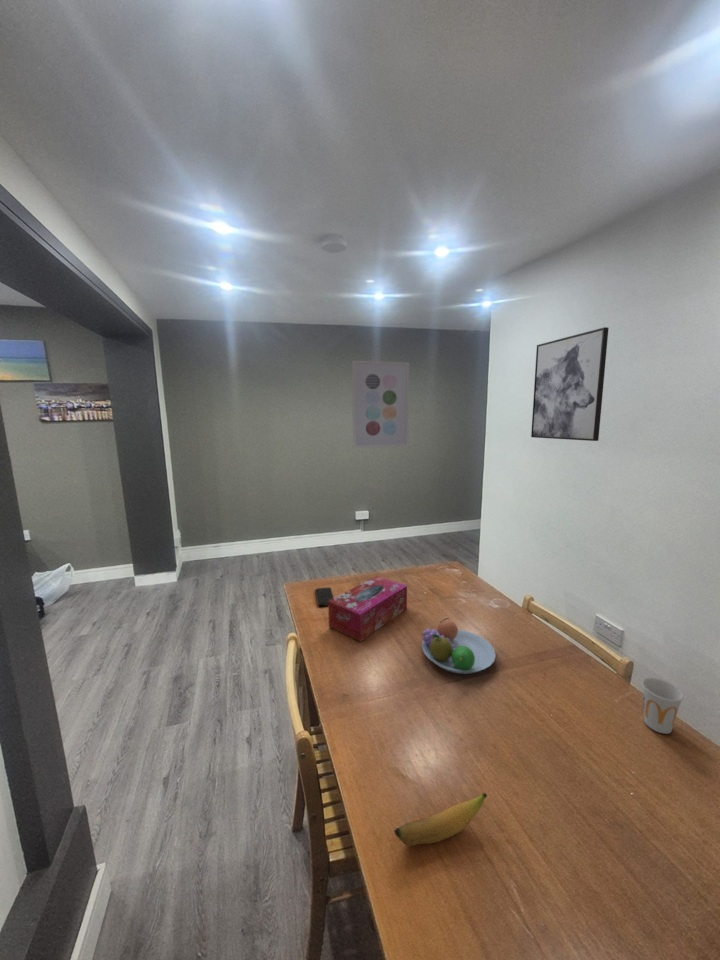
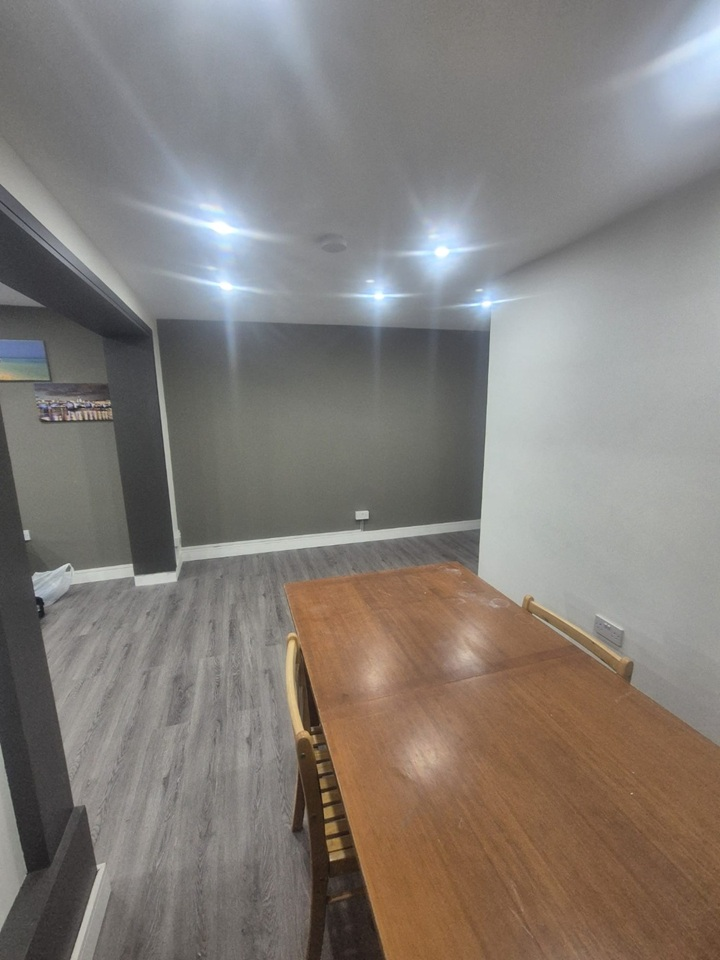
- fruit bowl (456, 643)
- wall art (565, 389)
- banana (441, 819)
- tissue box (369, 605)
- cup (659, 706)
- wall art (381, 405)
- smartphone (324, 596)
